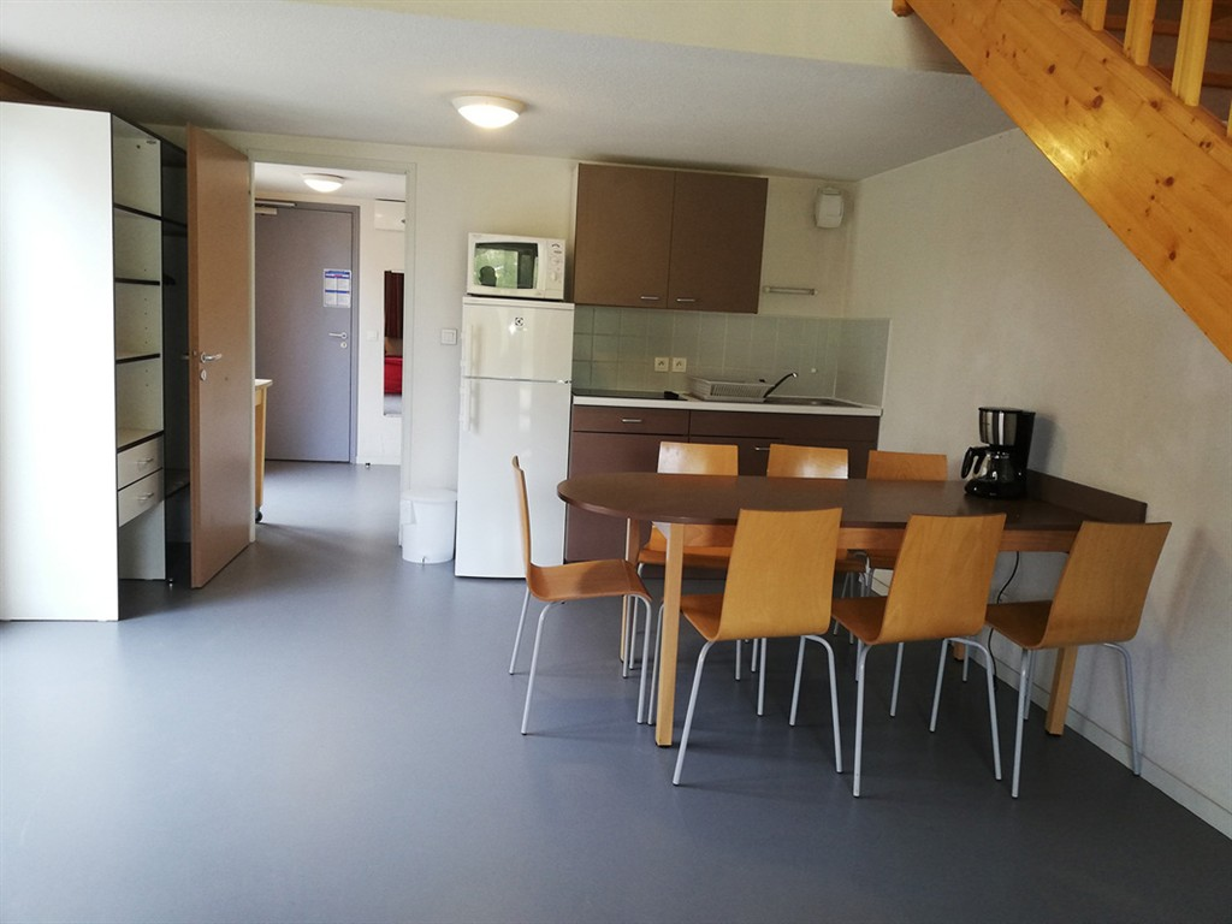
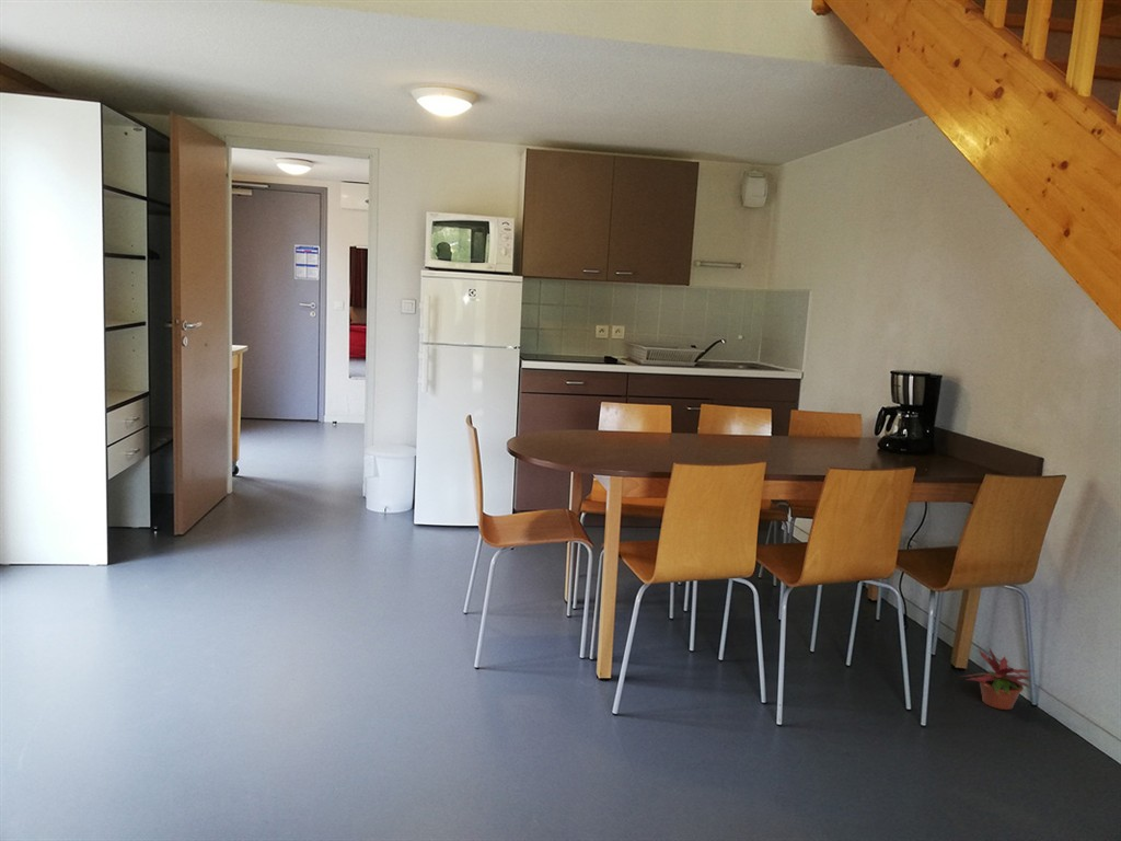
+ potted plant (999, 675)
